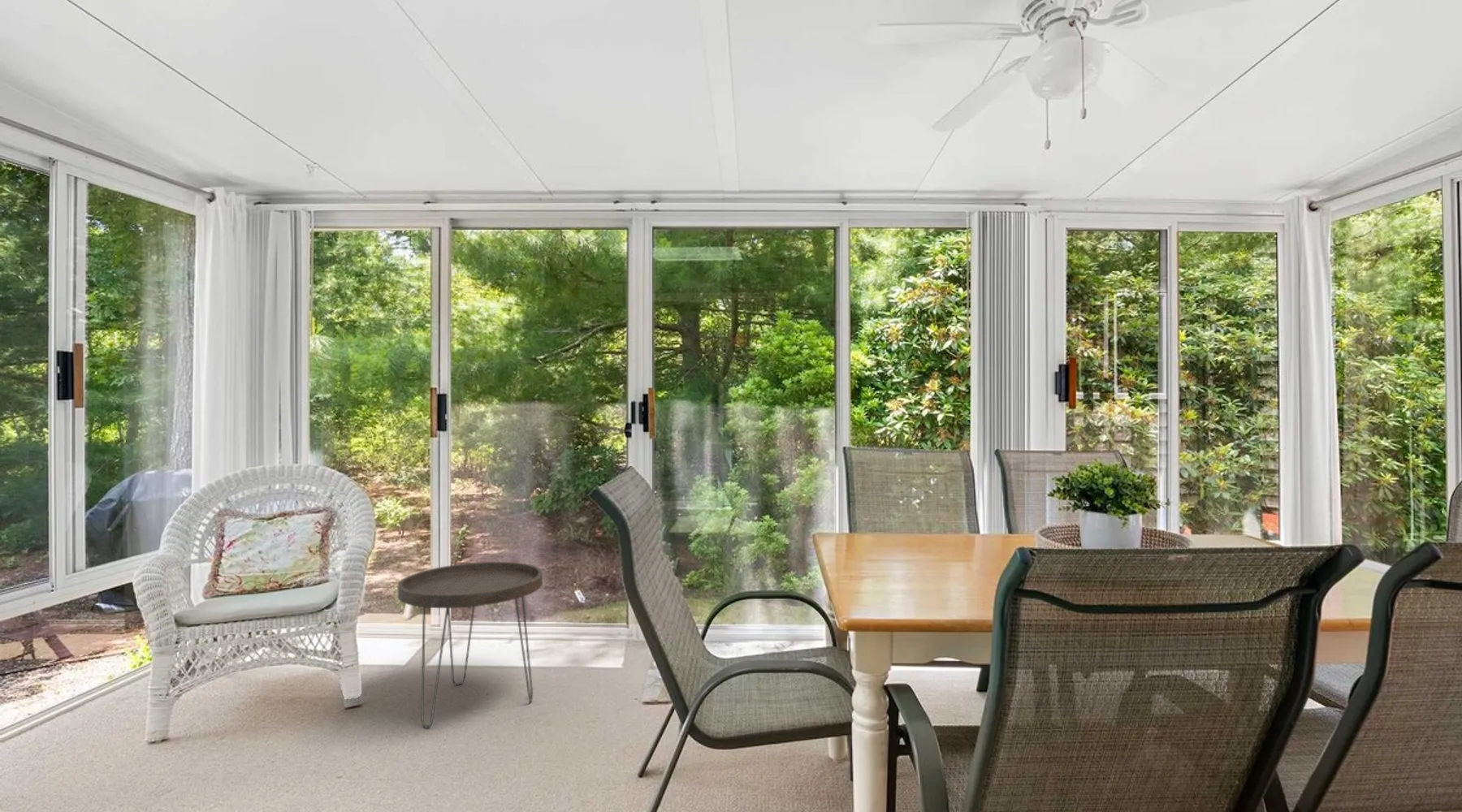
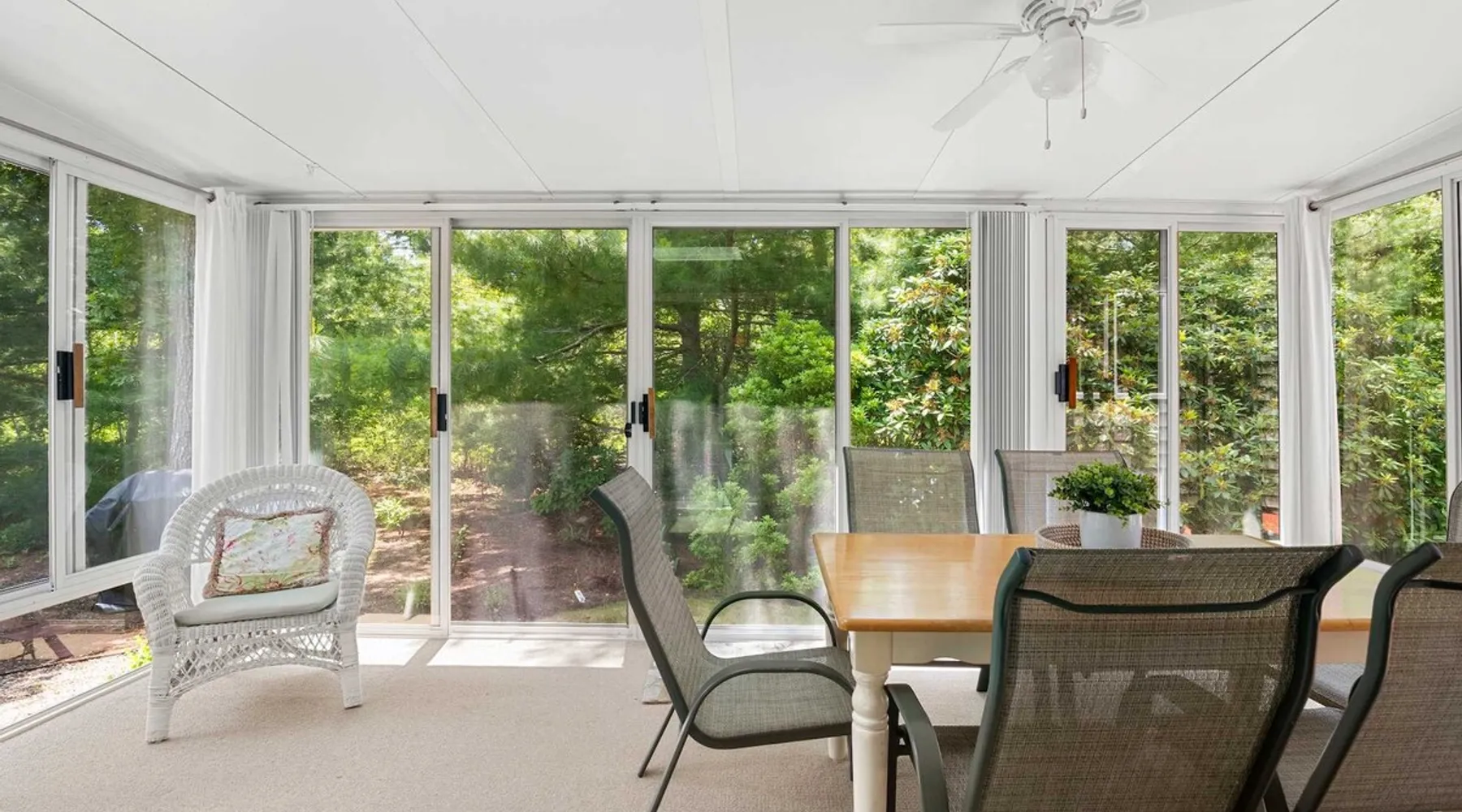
- side table (469, 640)
